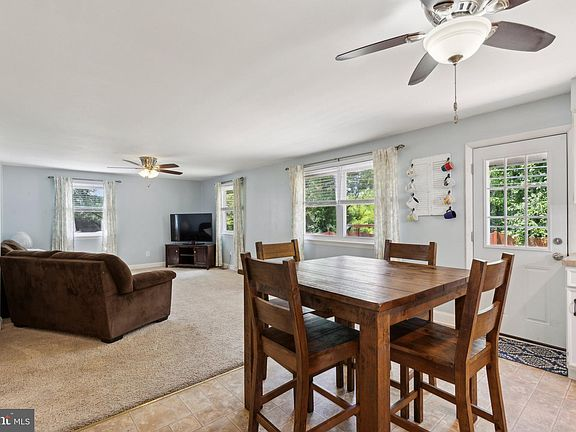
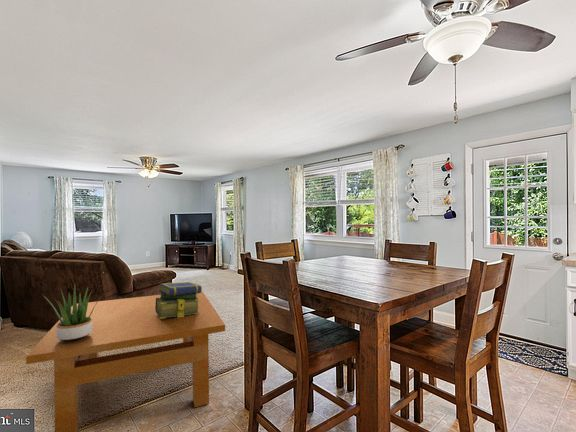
+ potted plant (74, 311)
+ table (141, 350)
+ stack of books (178, 297)
